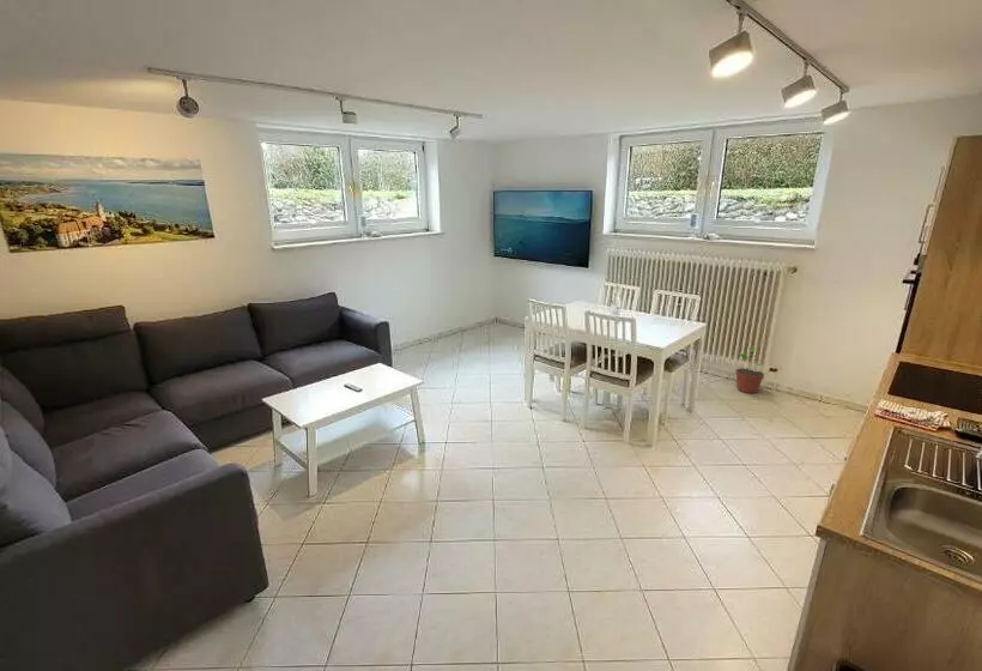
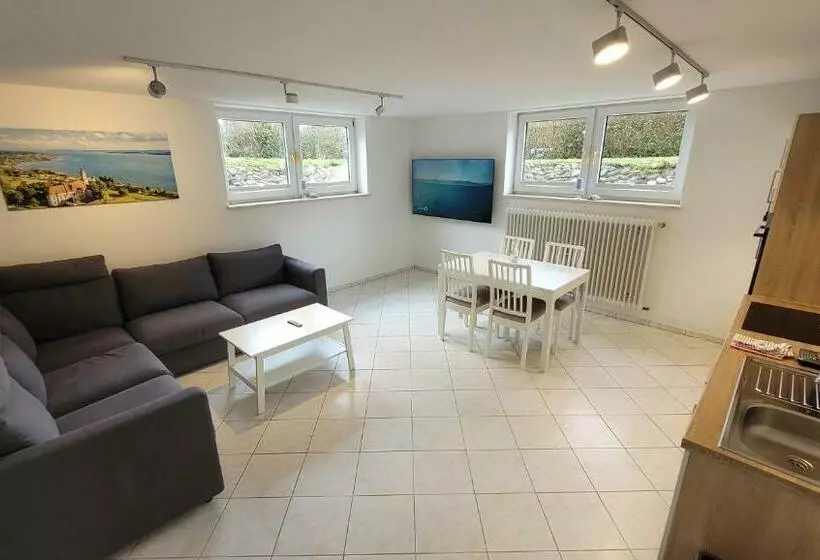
- potted plant (750, 369)
